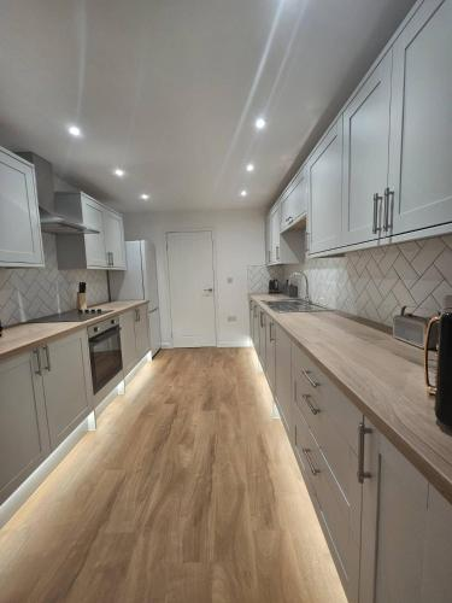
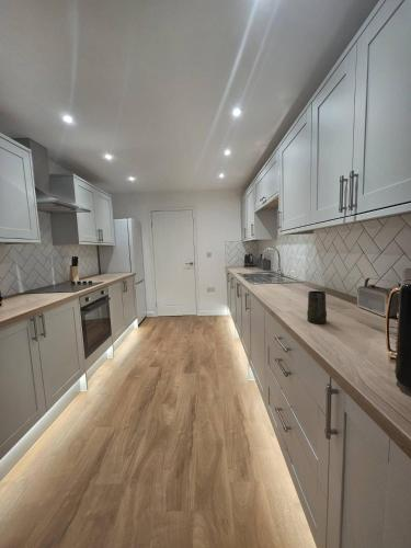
+ mug (317, 307)
